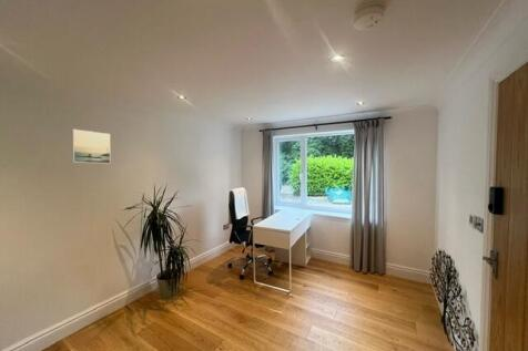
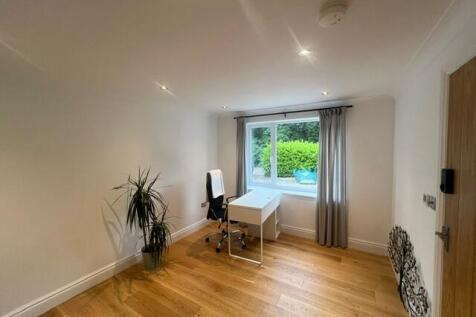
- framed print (92, 147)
